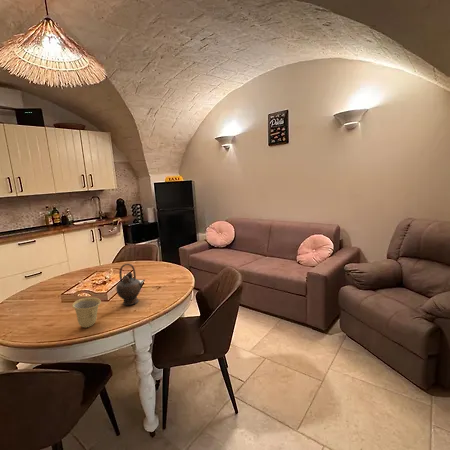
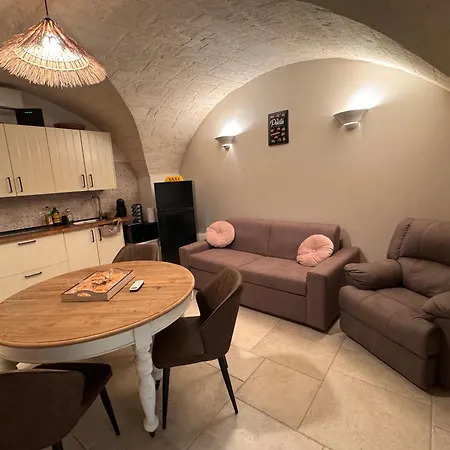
- teapot (131, 283)
- cup (88, 313)
